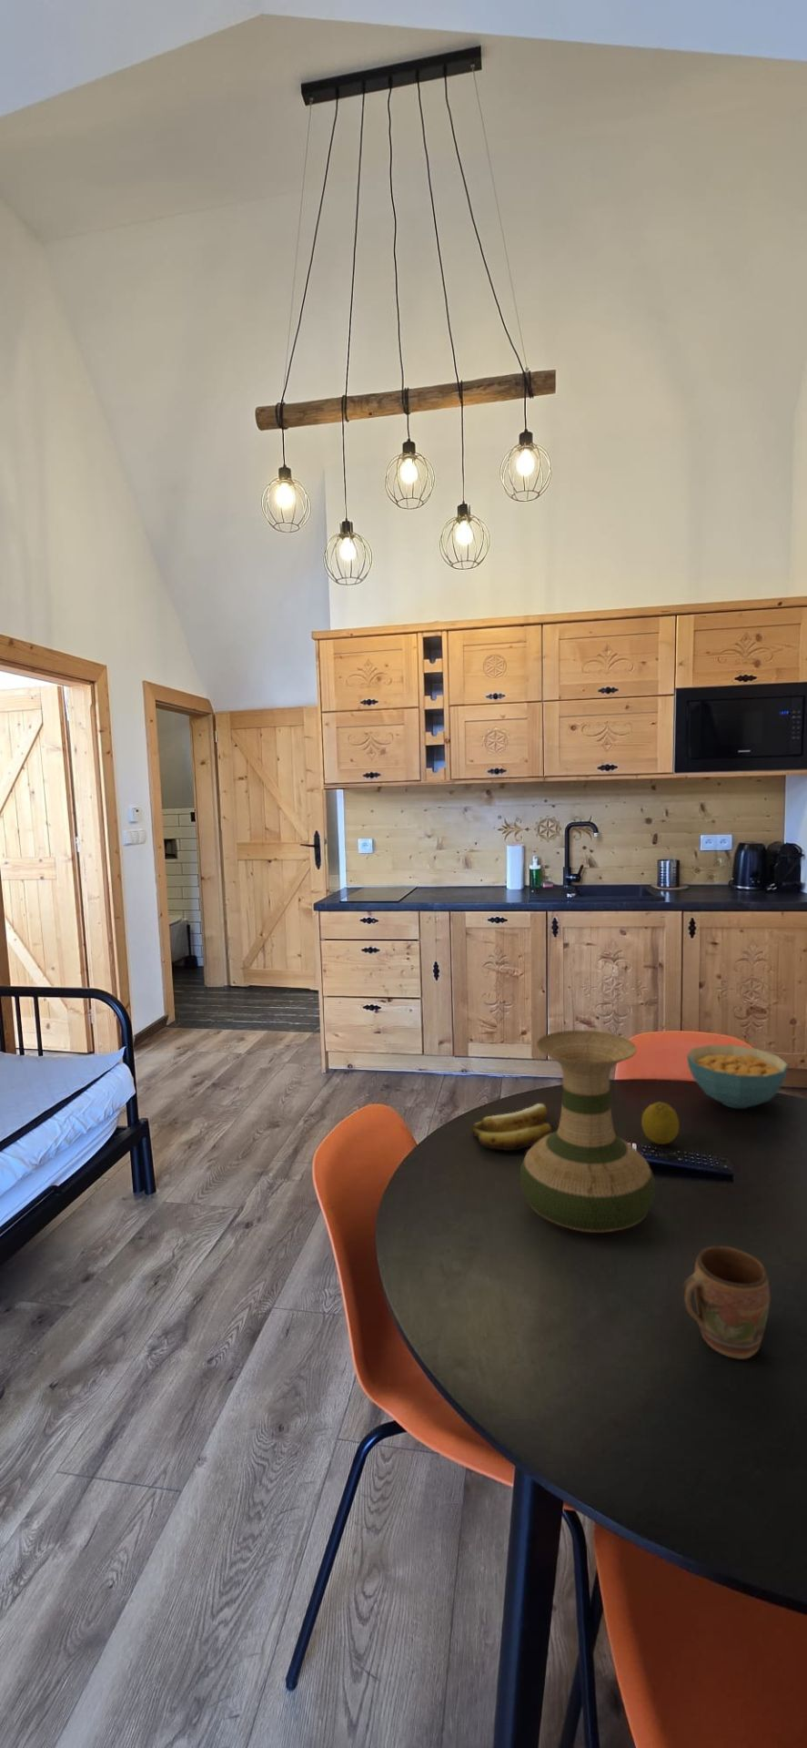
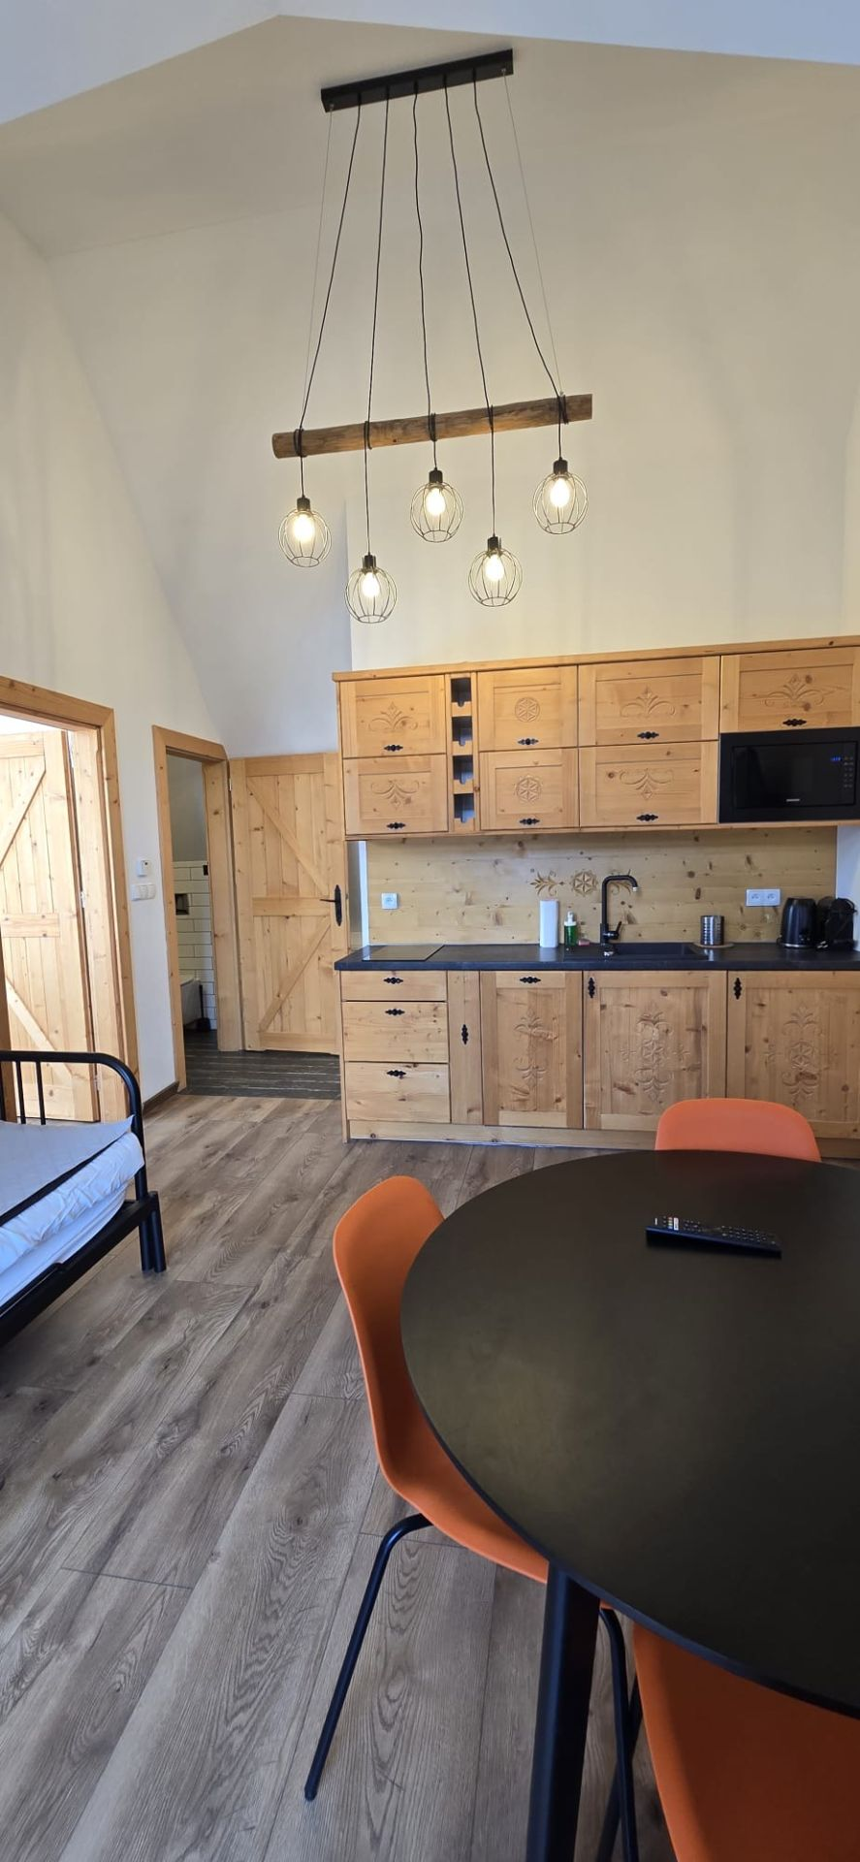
- banana (512, 1116)
- fruit (660, 1121)
- mug (725, 1300)
- vase (586, 1128)
- cereal bowl (736, 1080)
